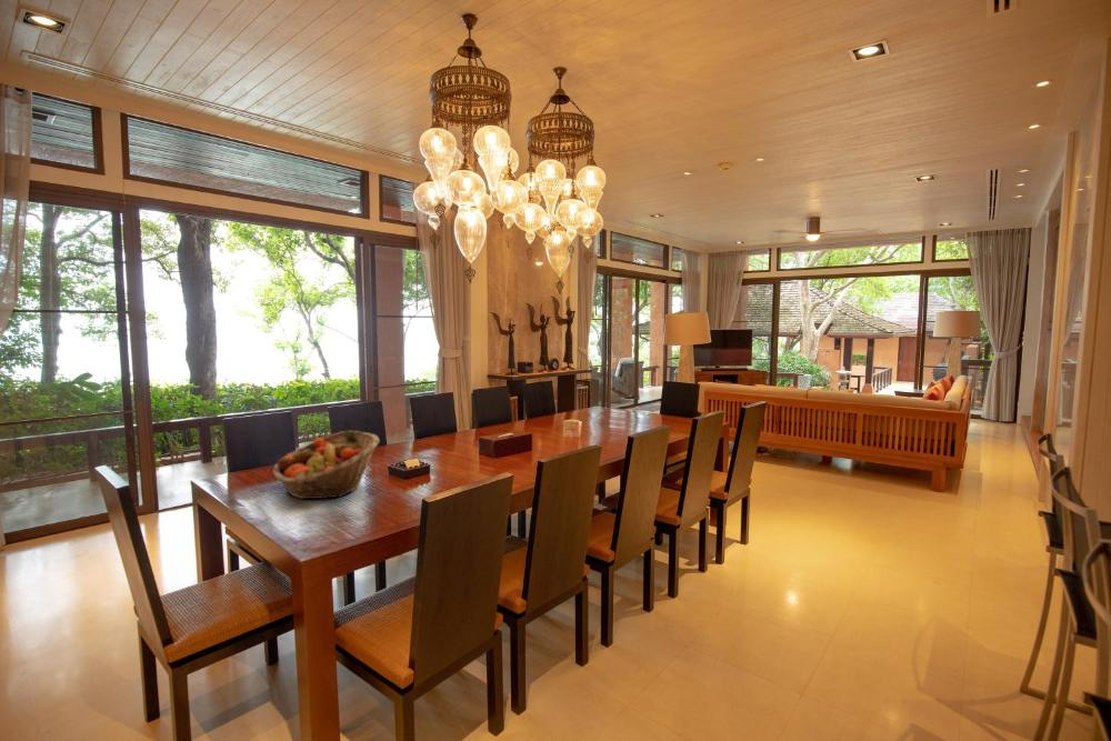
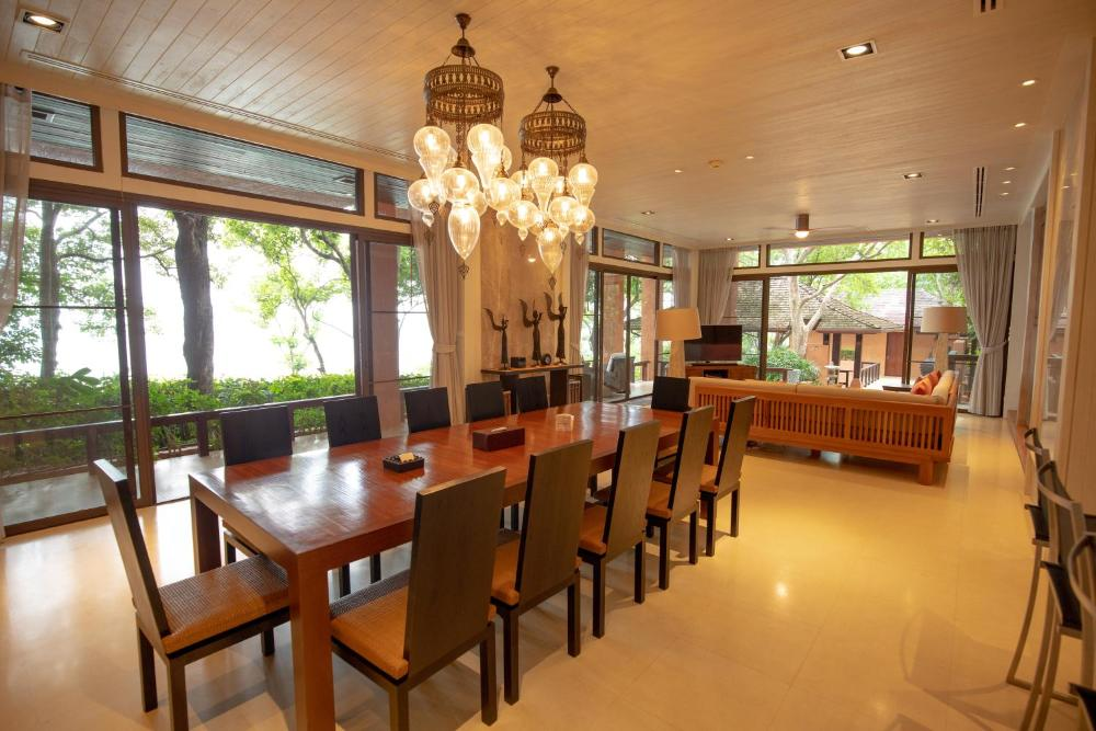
- fruit basket (327, 462)
